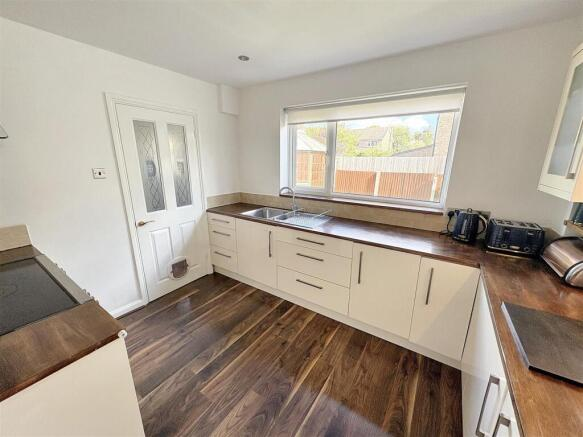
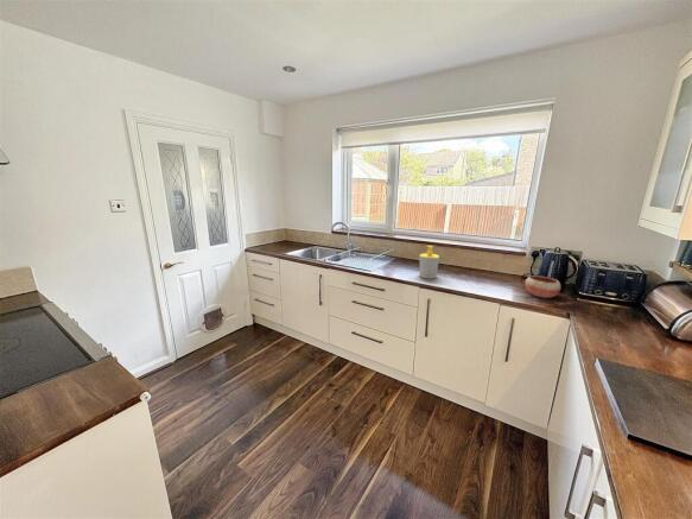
+ soap bottle (428, 260)
+ bowl (541, 286)
